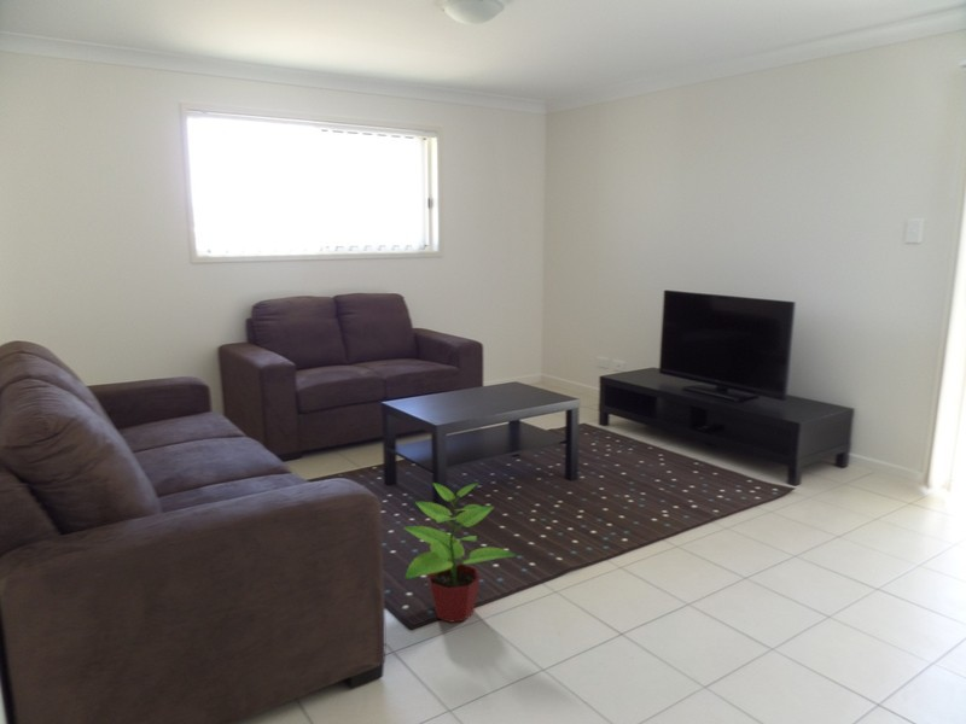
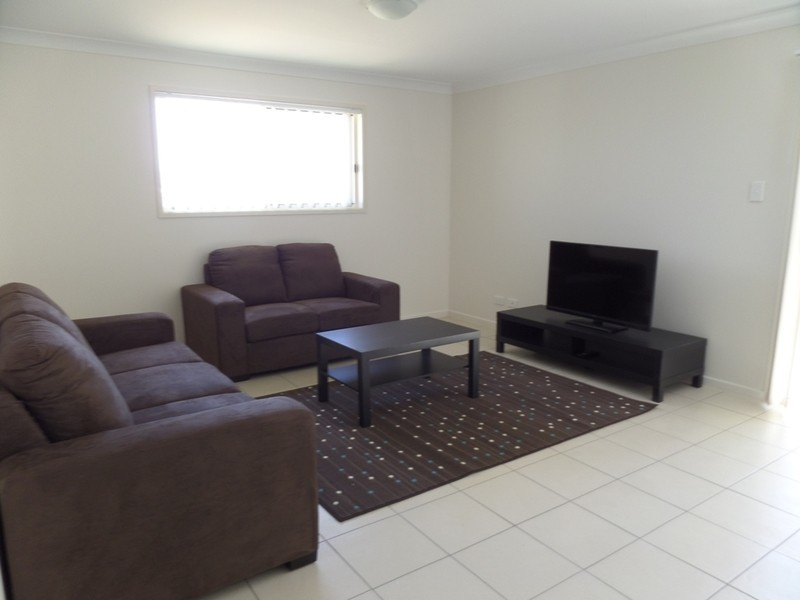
- potted plant (458, 547)
